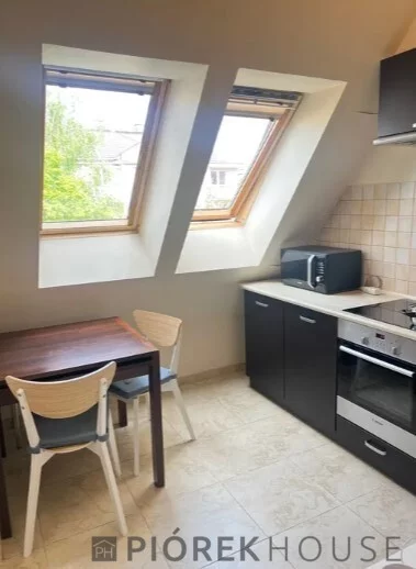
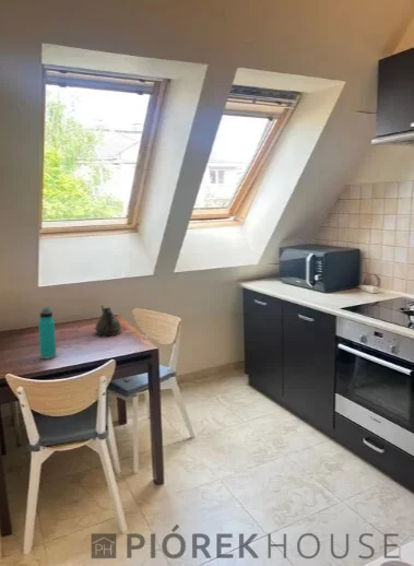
+ teapot (107, 319)
+ water bottle (47, 332)
